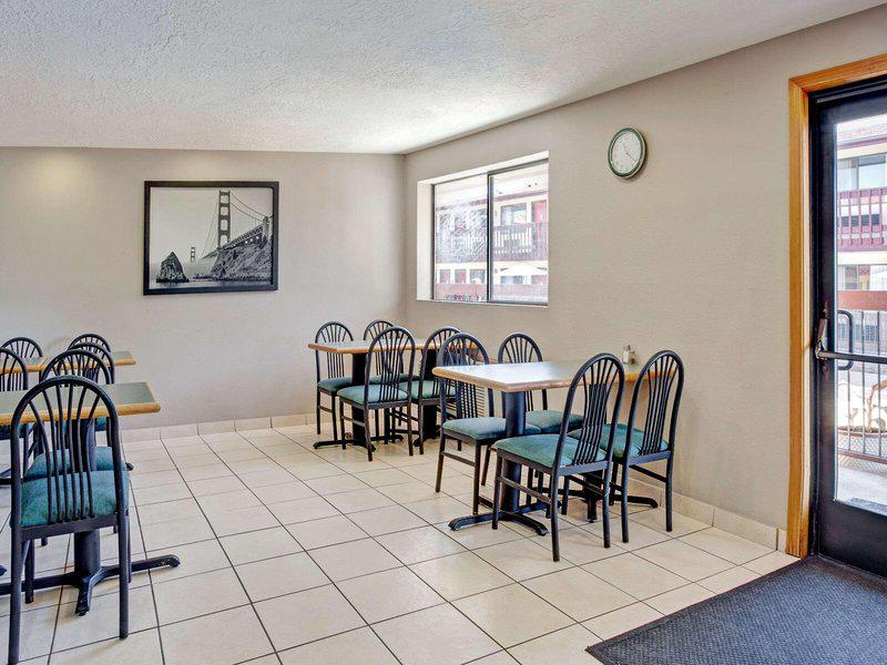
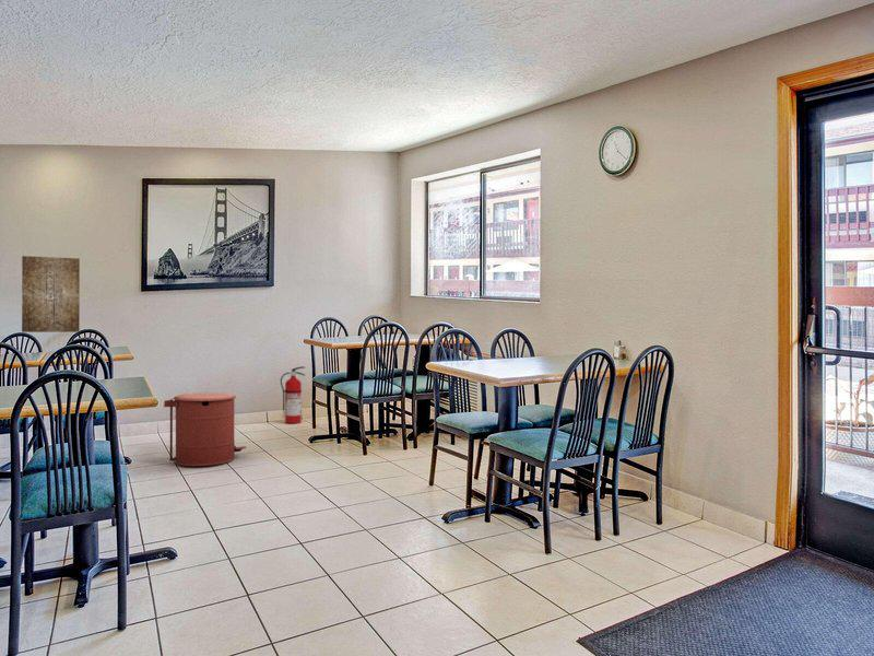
+ wall art (50, 294)
+ fire extinguisher (293, 394)
+ trash can (205, 427)
